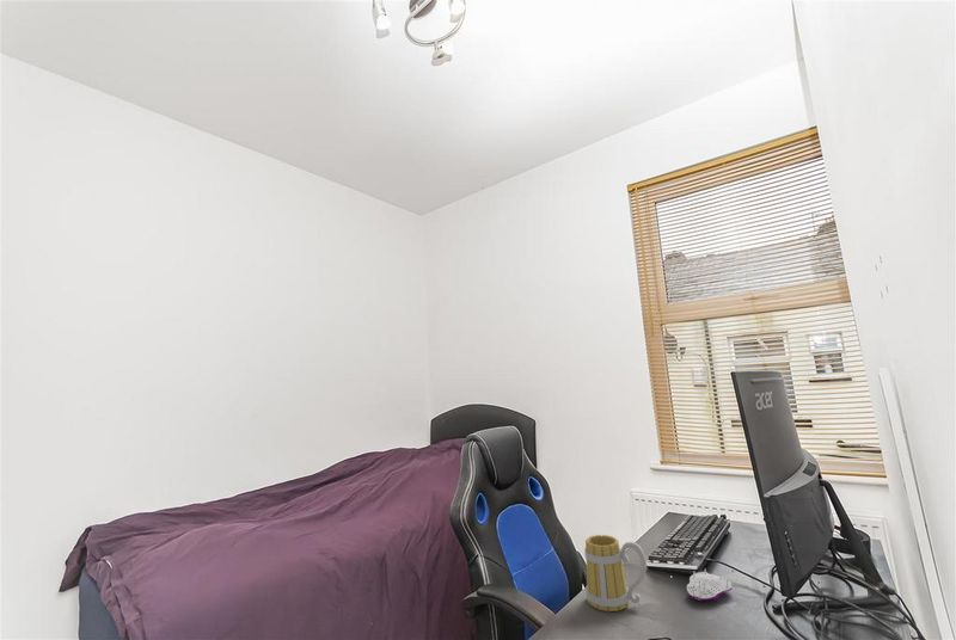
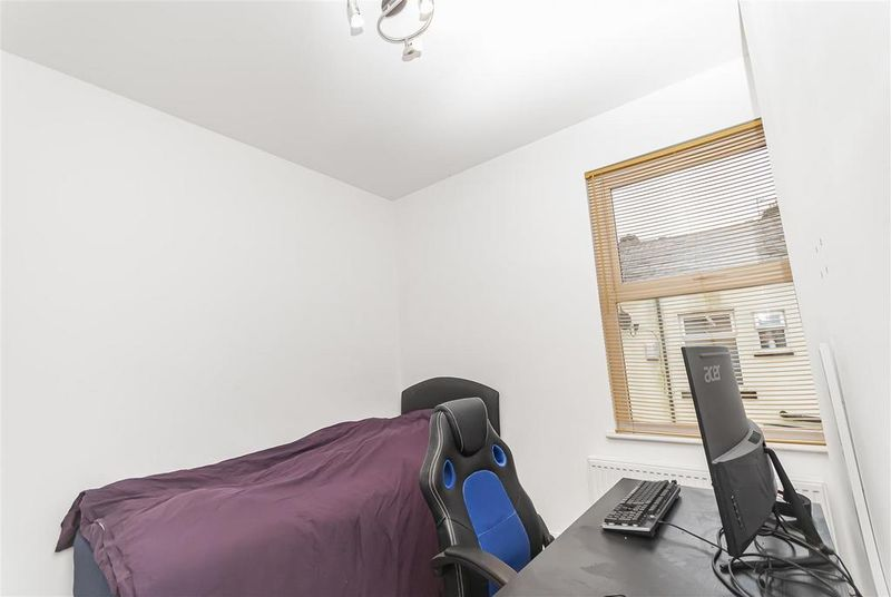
- computer mouse (705, 585)
- mug (611, 572)
